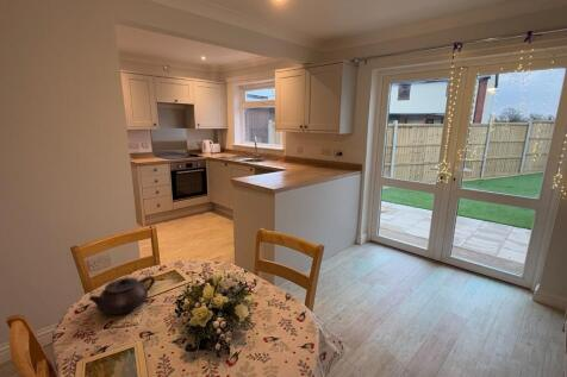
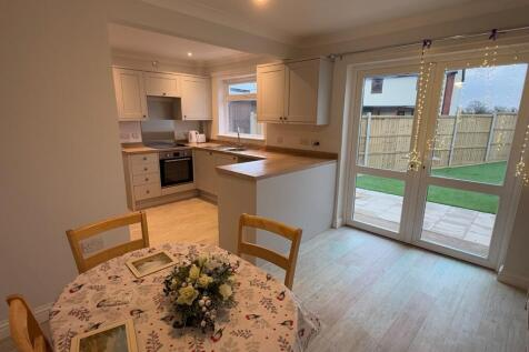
- teapot (124, 291)
